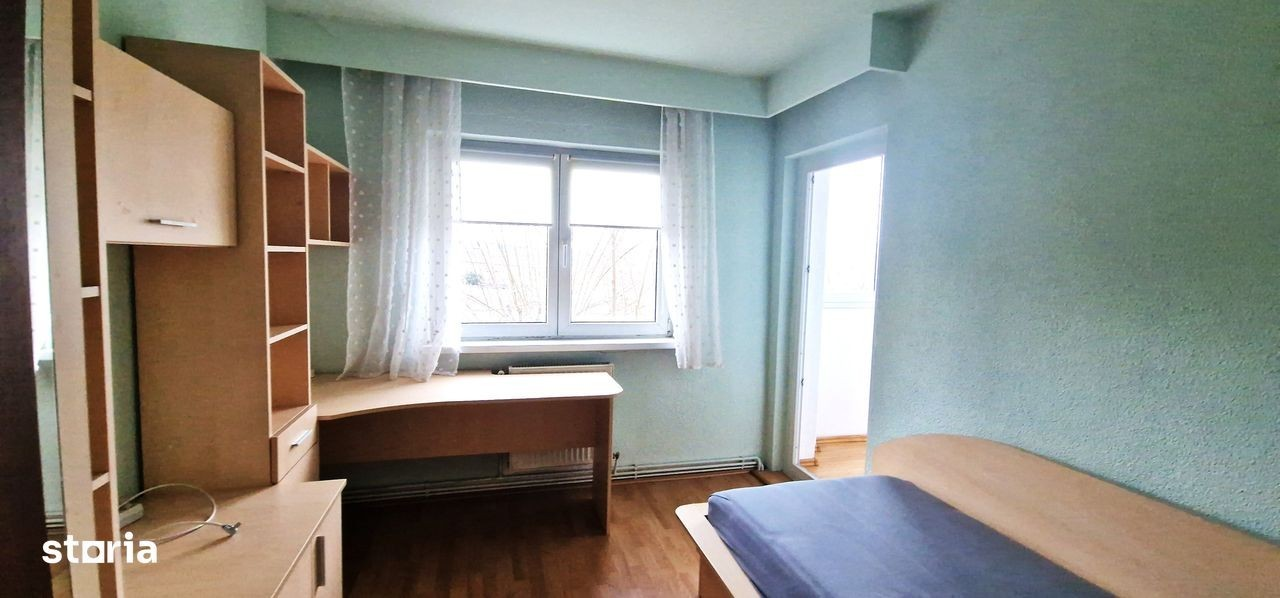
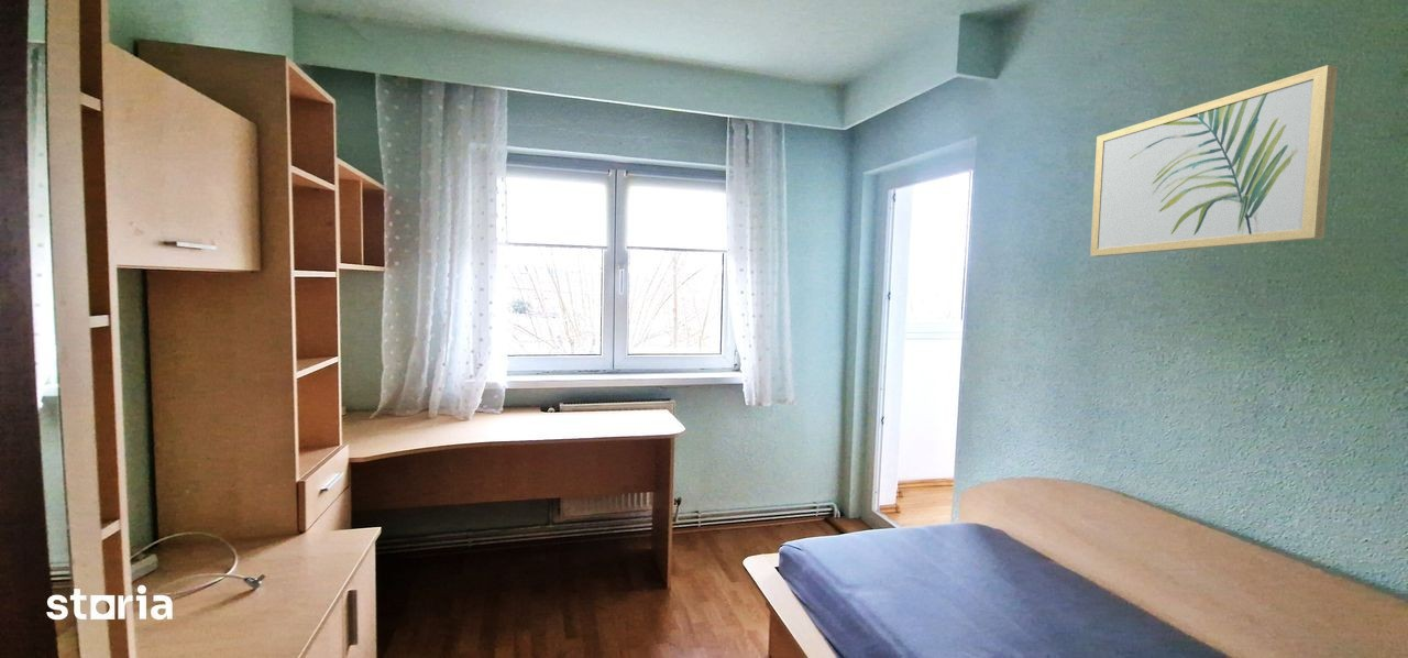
+ wall art (1190, 178)
